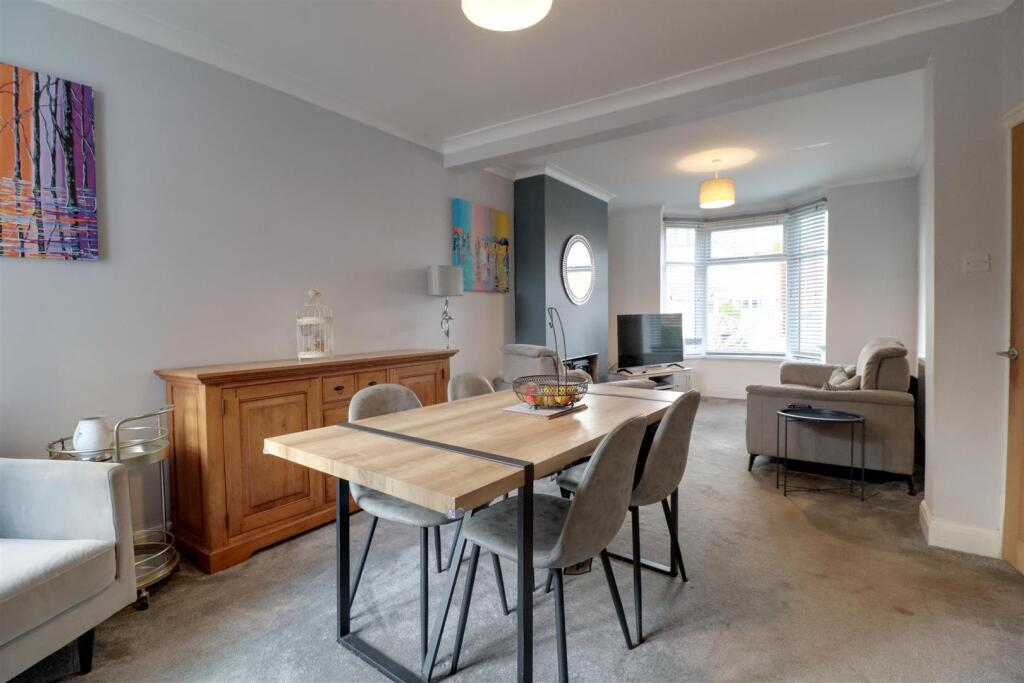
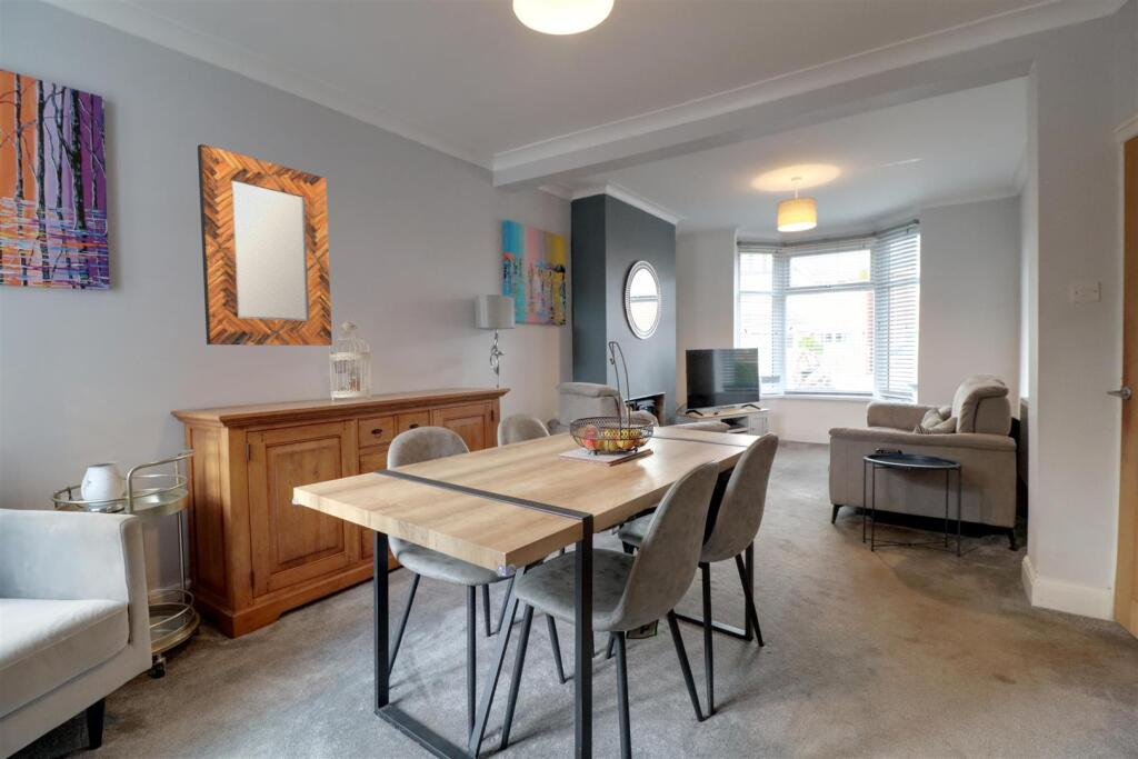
+ home mirror (270, 254)
